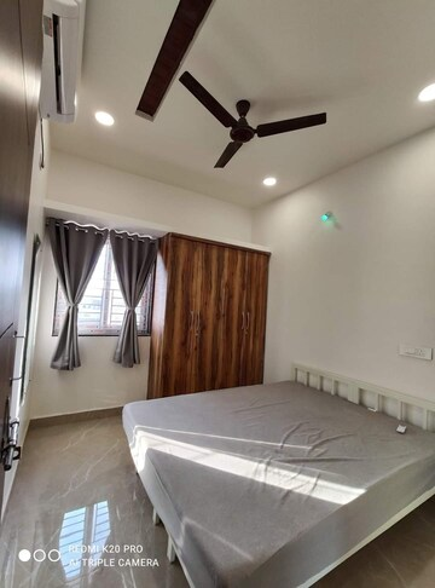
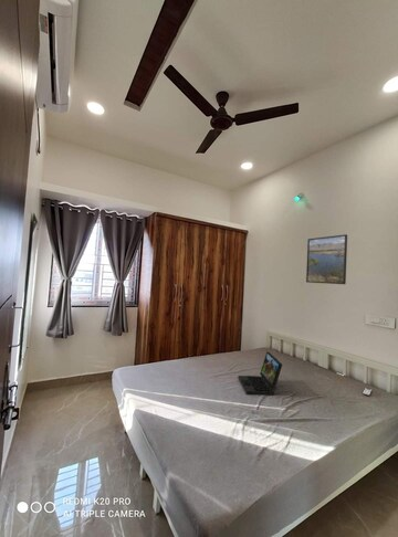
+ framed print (325, 260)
+ laptop (260, 372)
